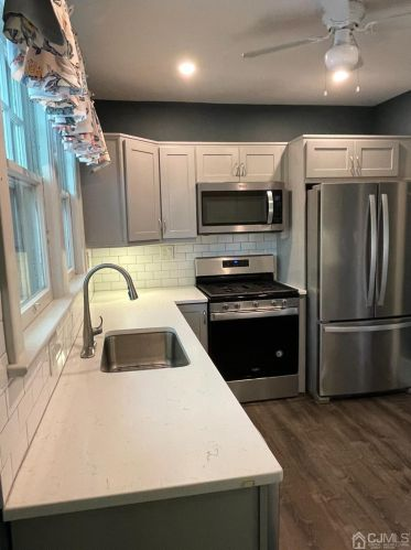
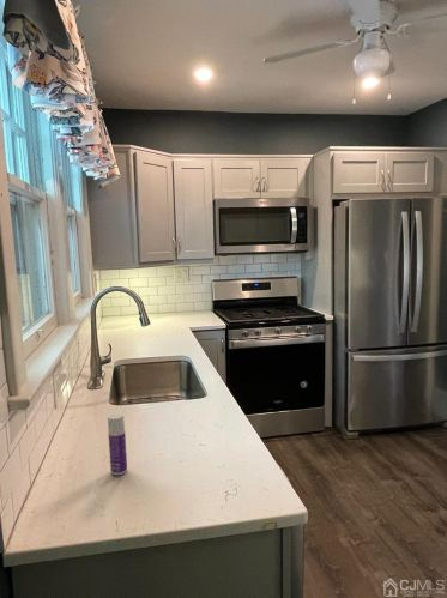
+ bottle (117, 443)
